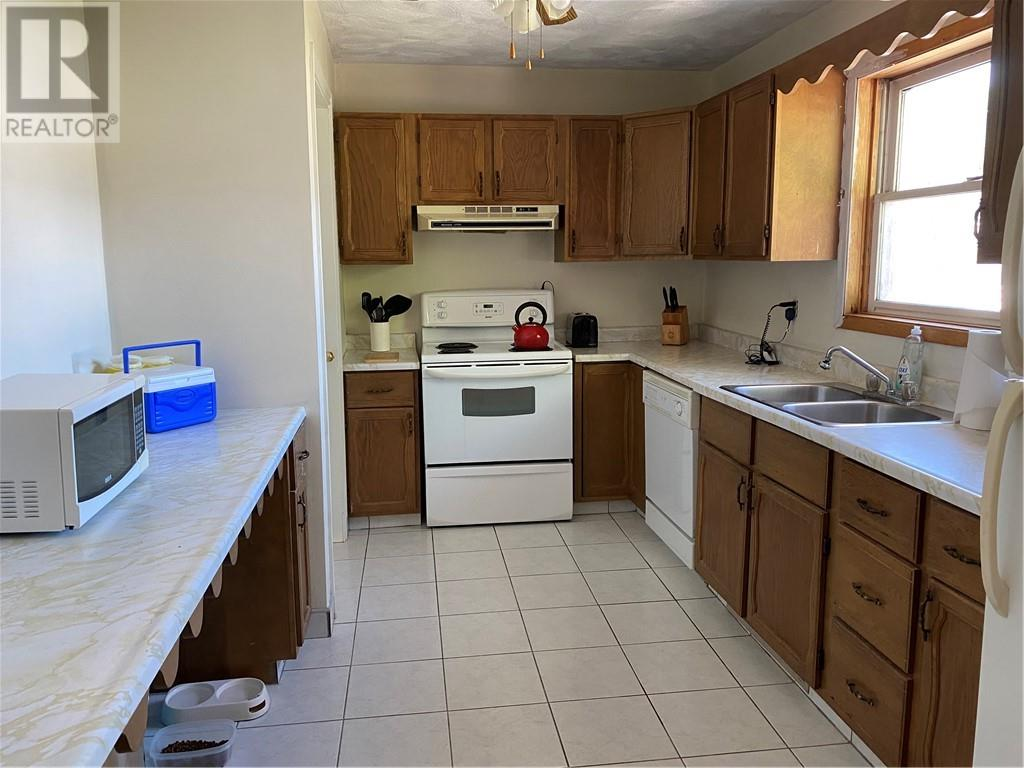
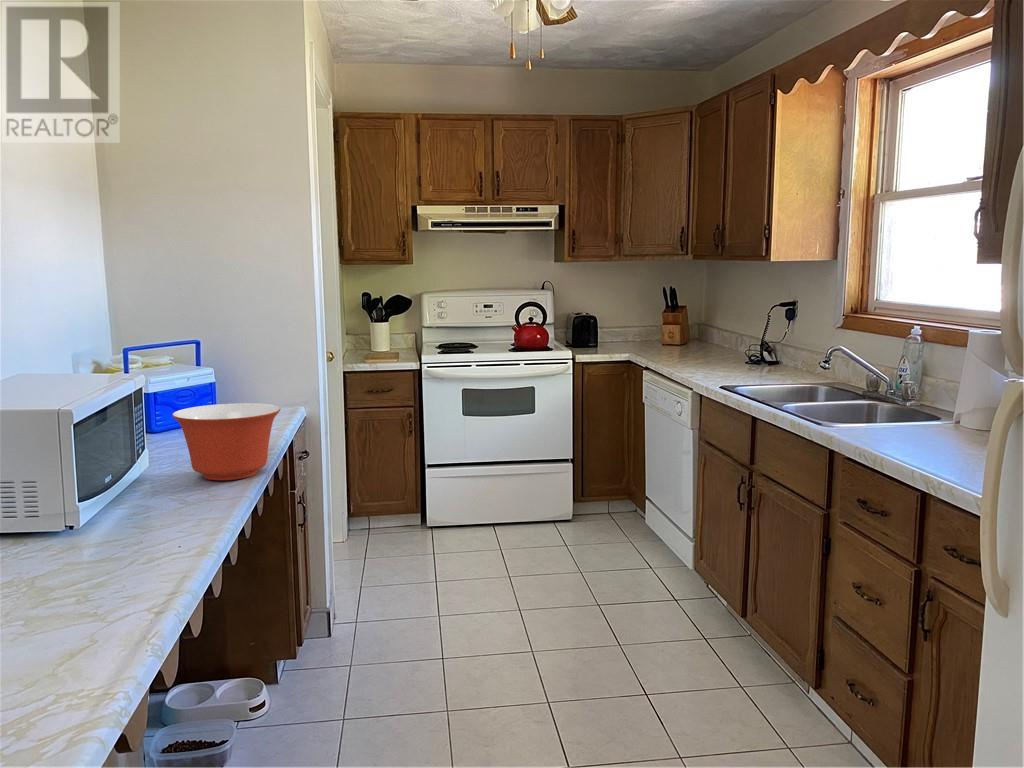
+ mixing bowl (228, 442)
